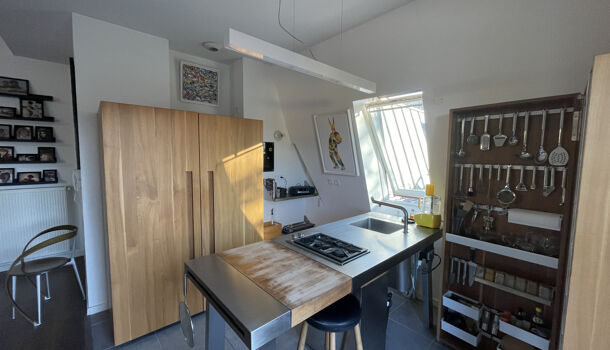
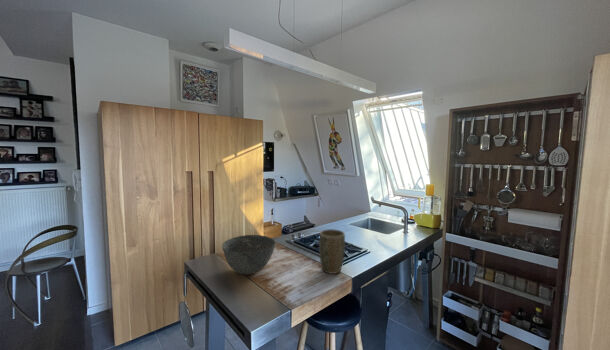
+ bowl (249, 256)
+ plant pot (331, 251)
